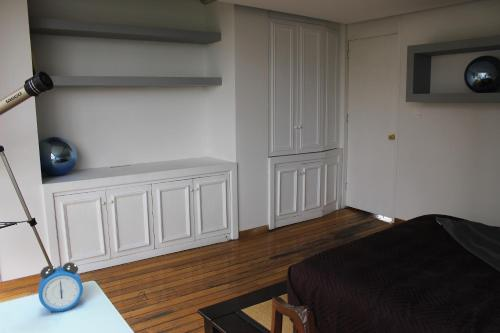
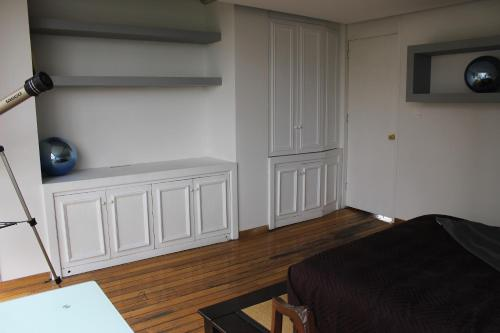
- alarm clock (60, 286)
